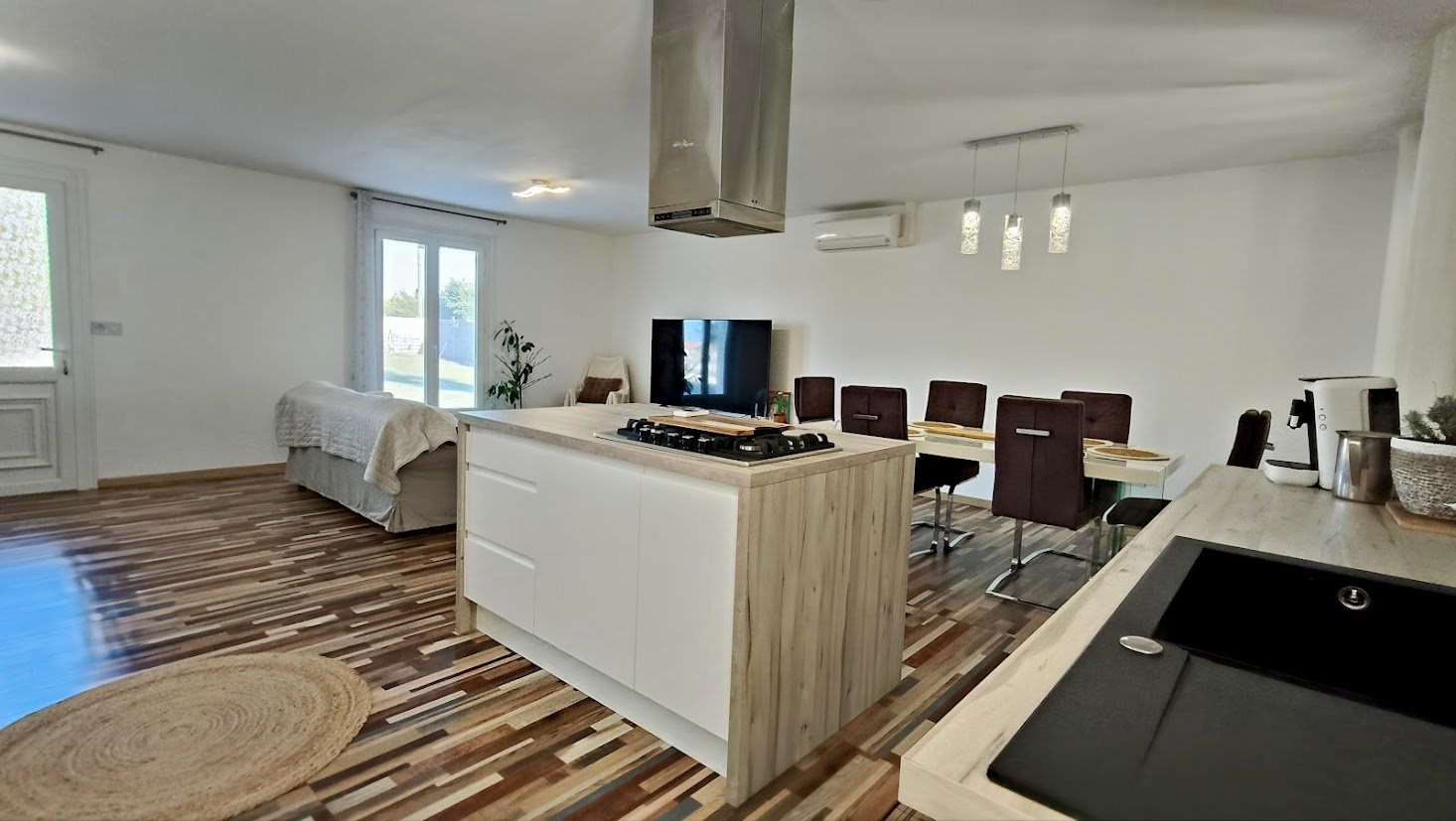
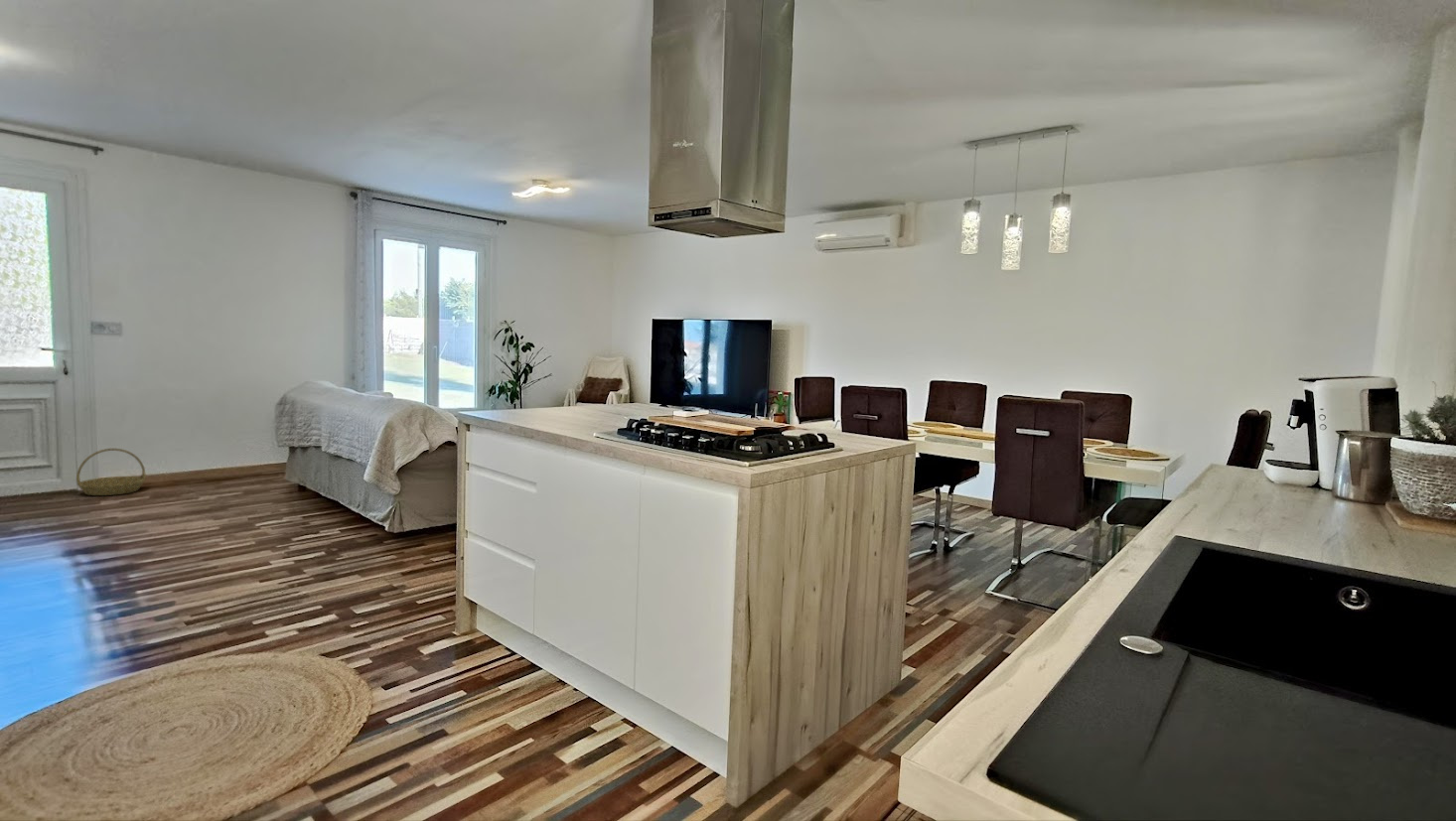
+ basket (112, 477)
